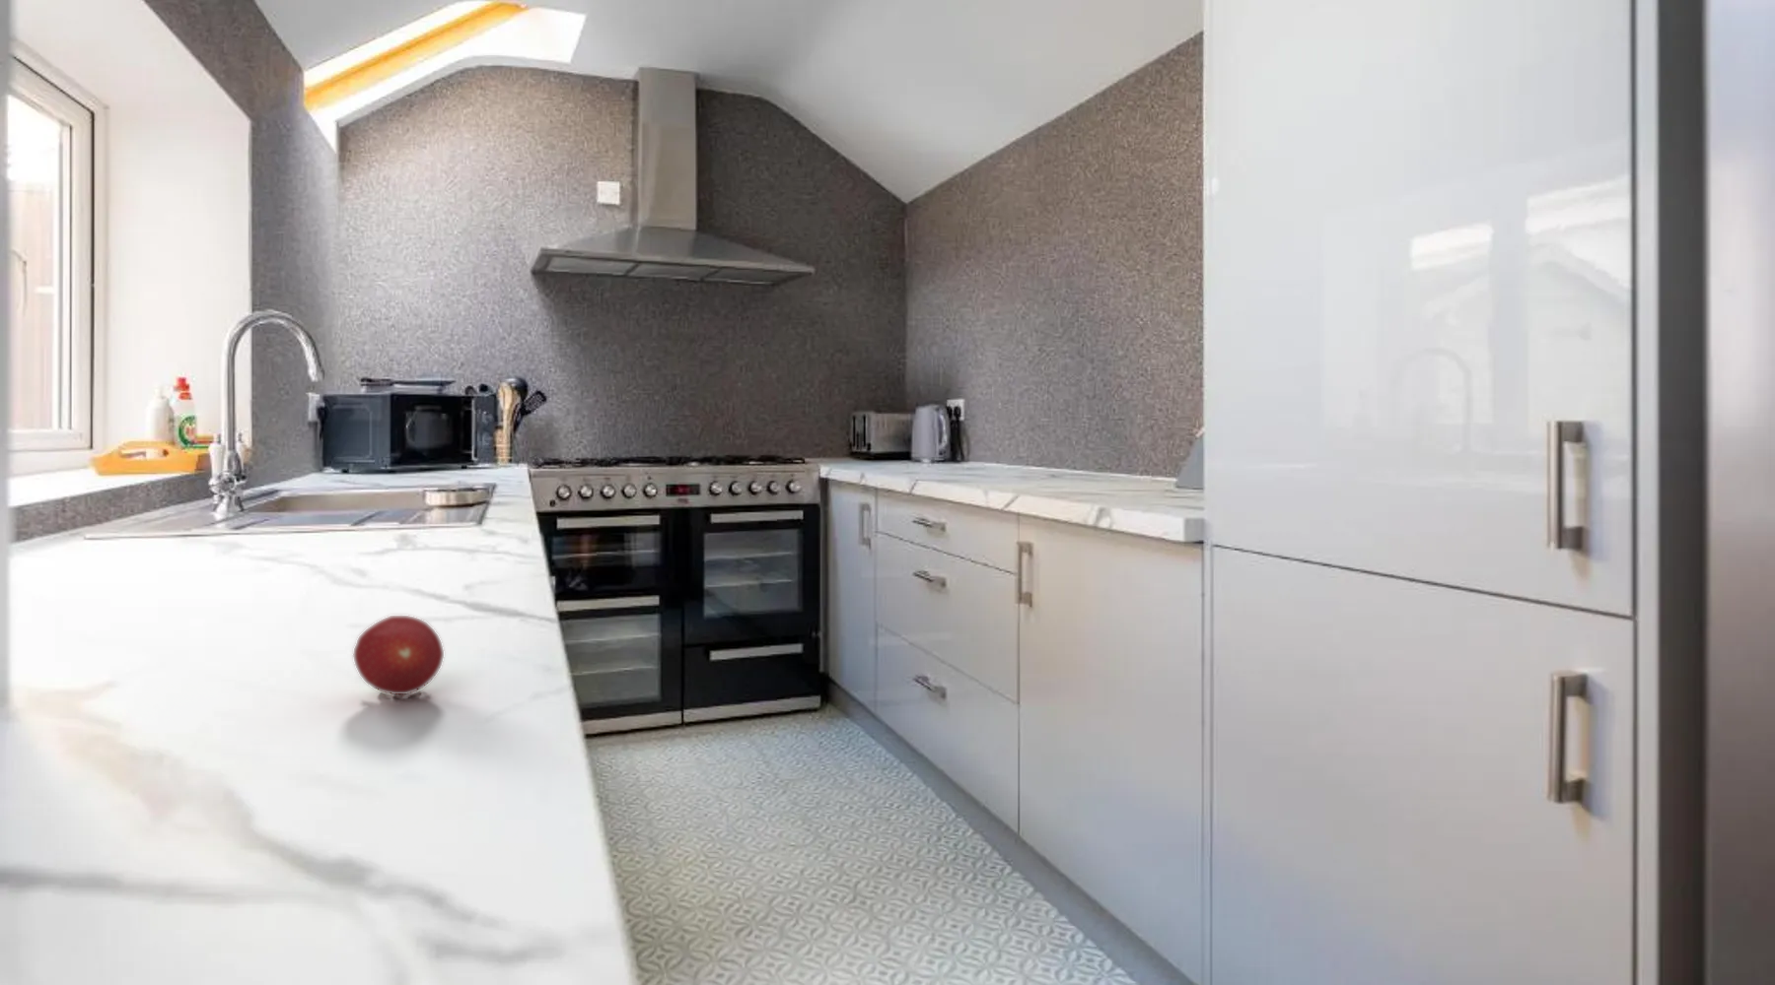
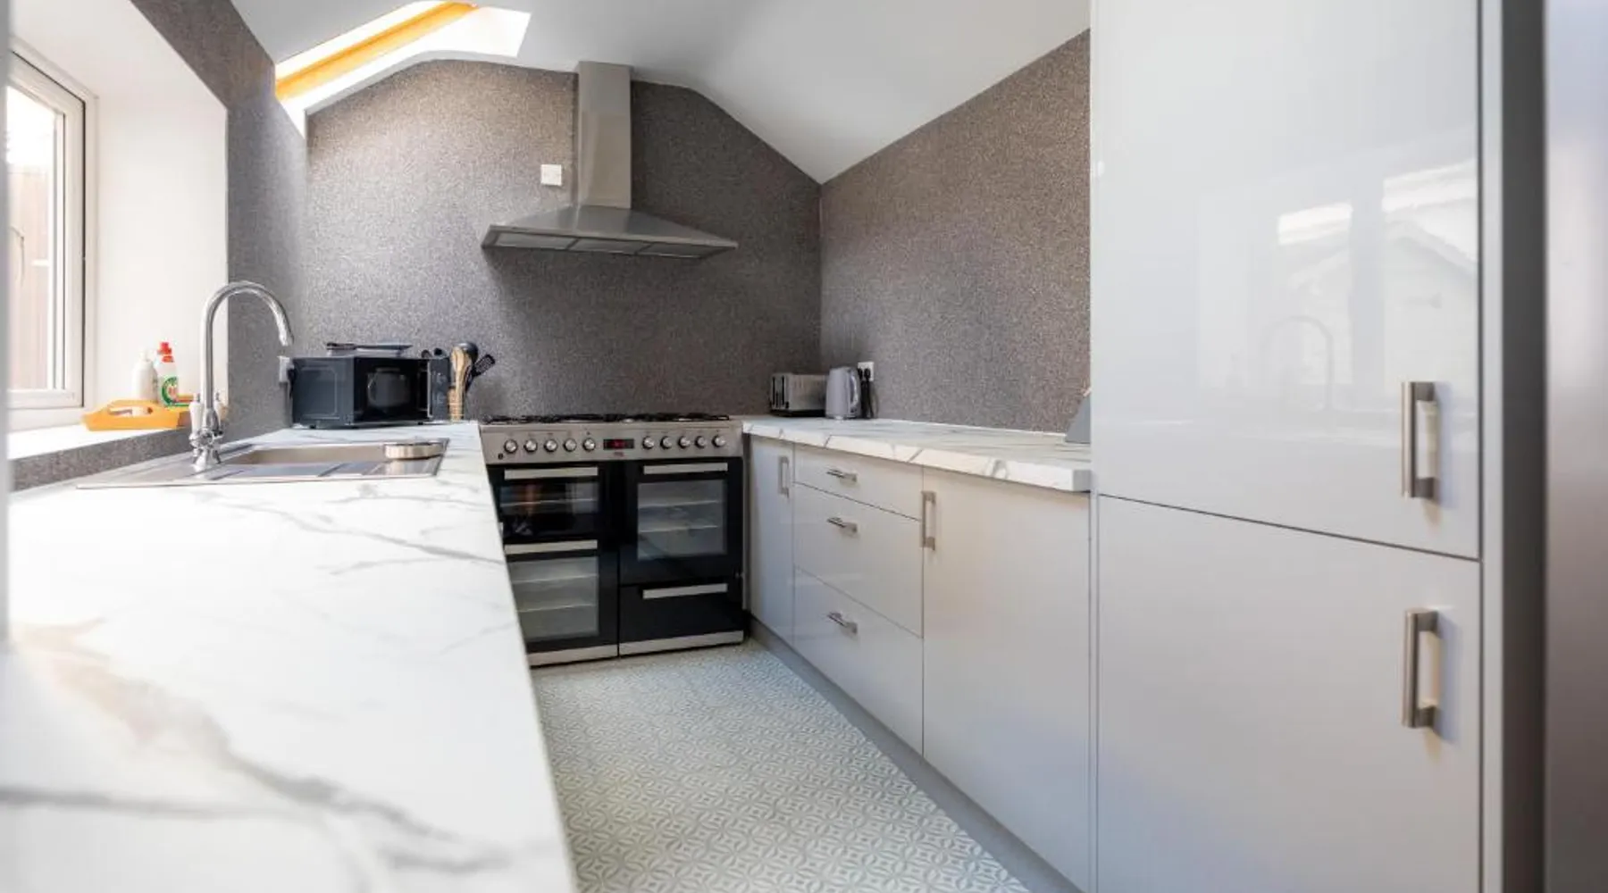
- fruit (399, 656)
